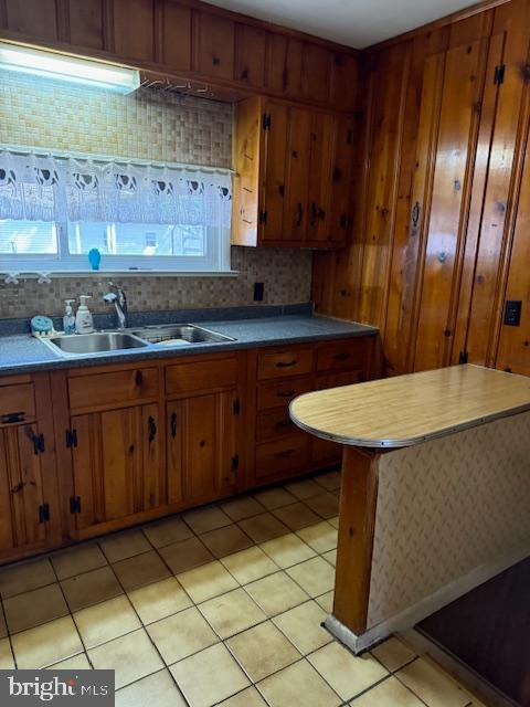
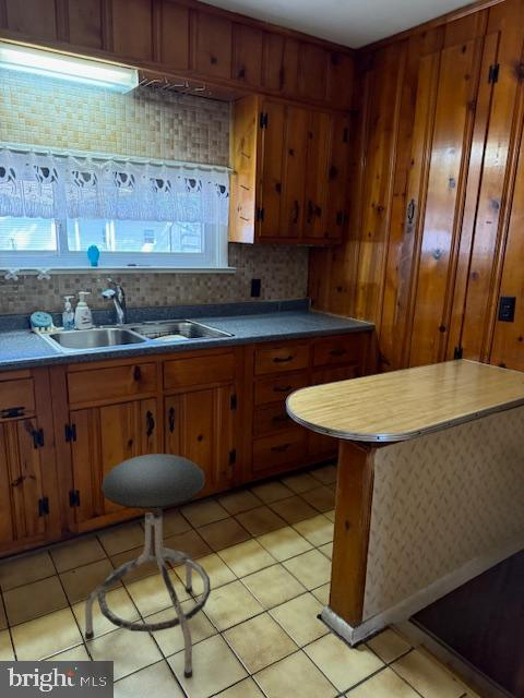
+ stool (158, 553)
